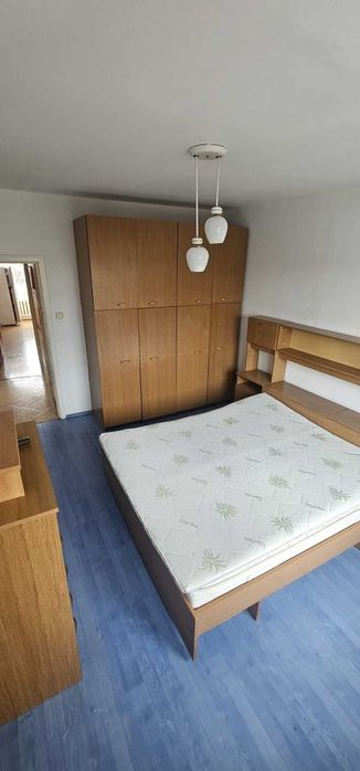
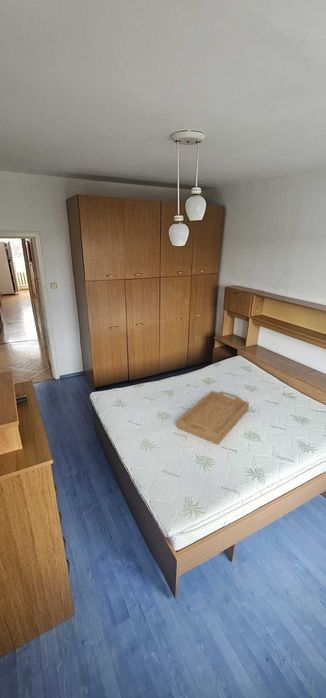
+ serving tray (214, 413)
